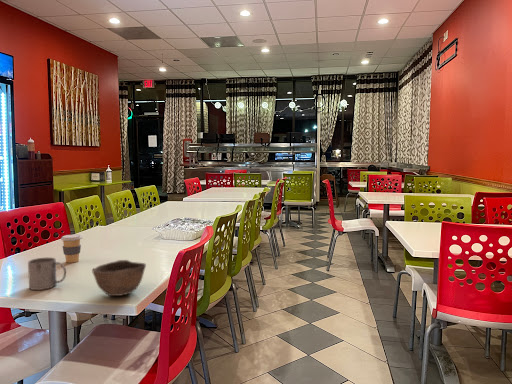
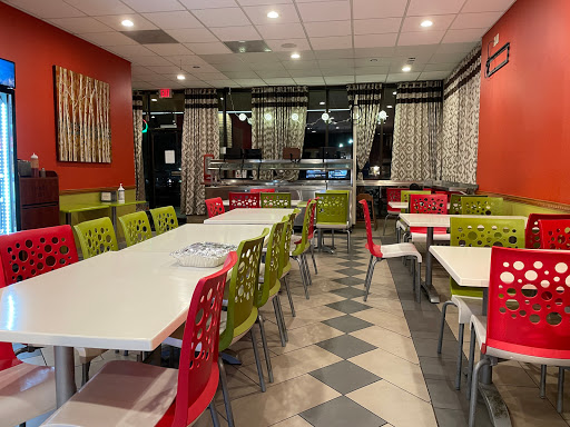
- mug (47, 273)
- coffee cup (72, 248)
- bowl (119, 277)
